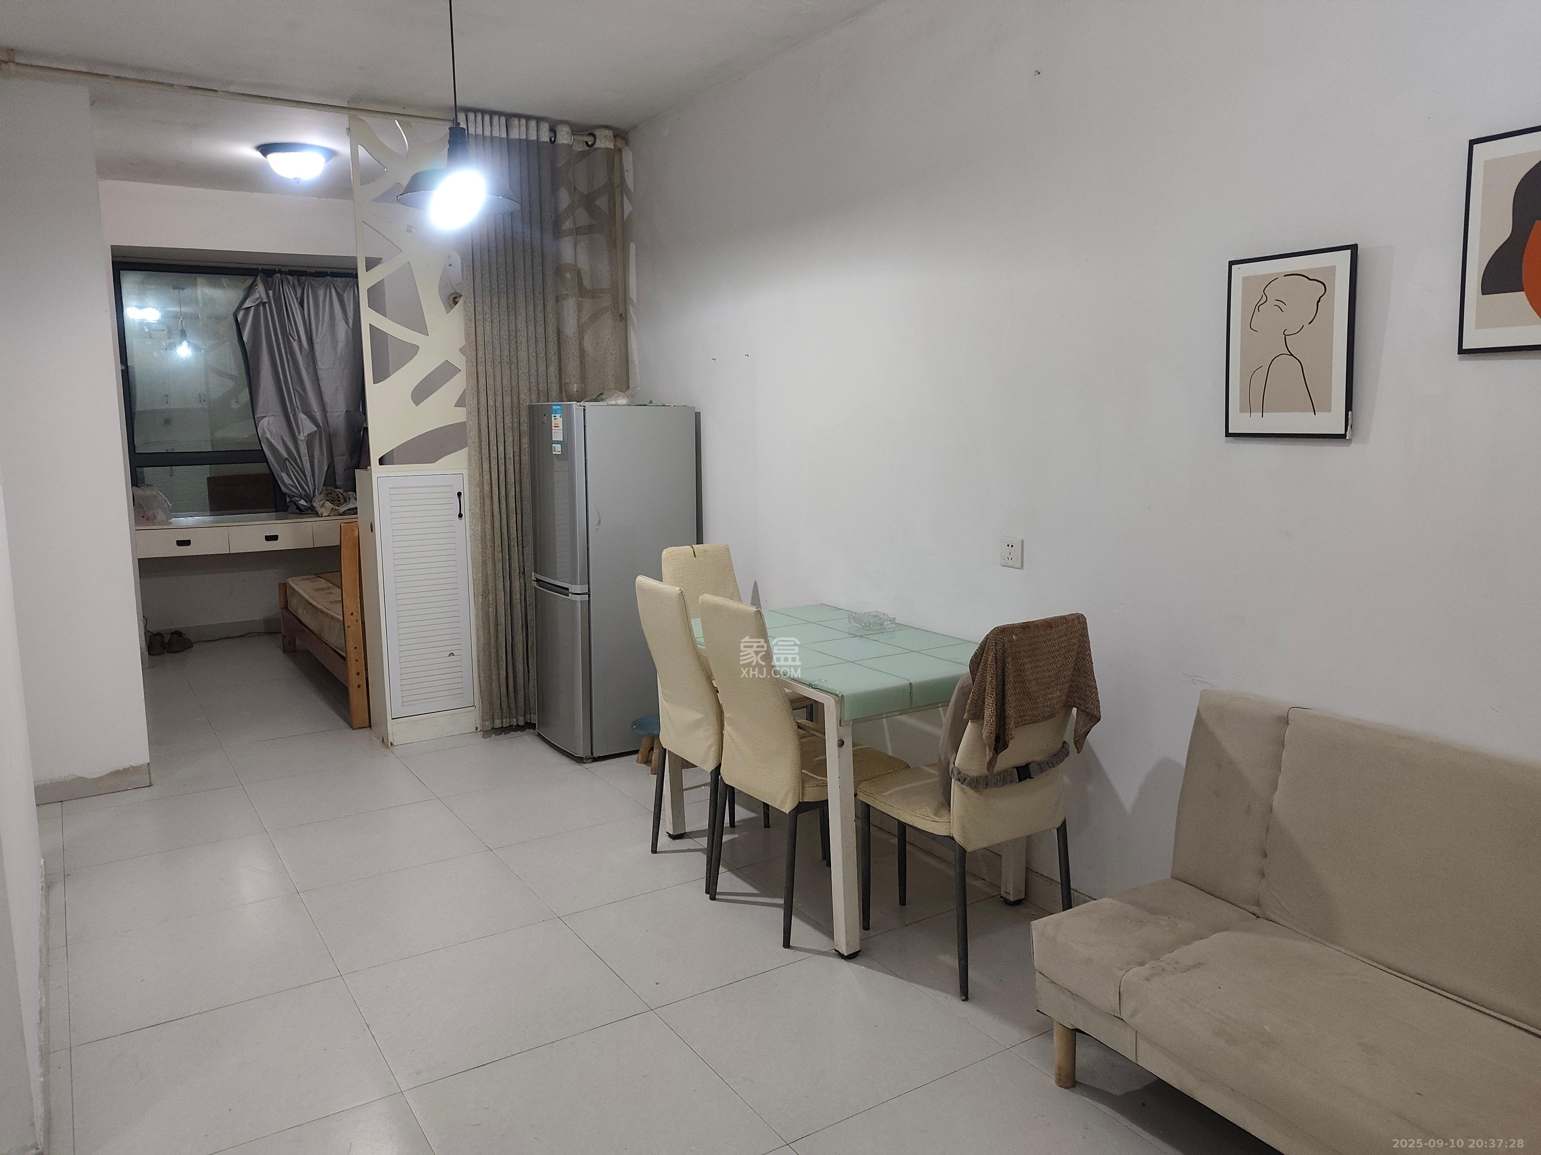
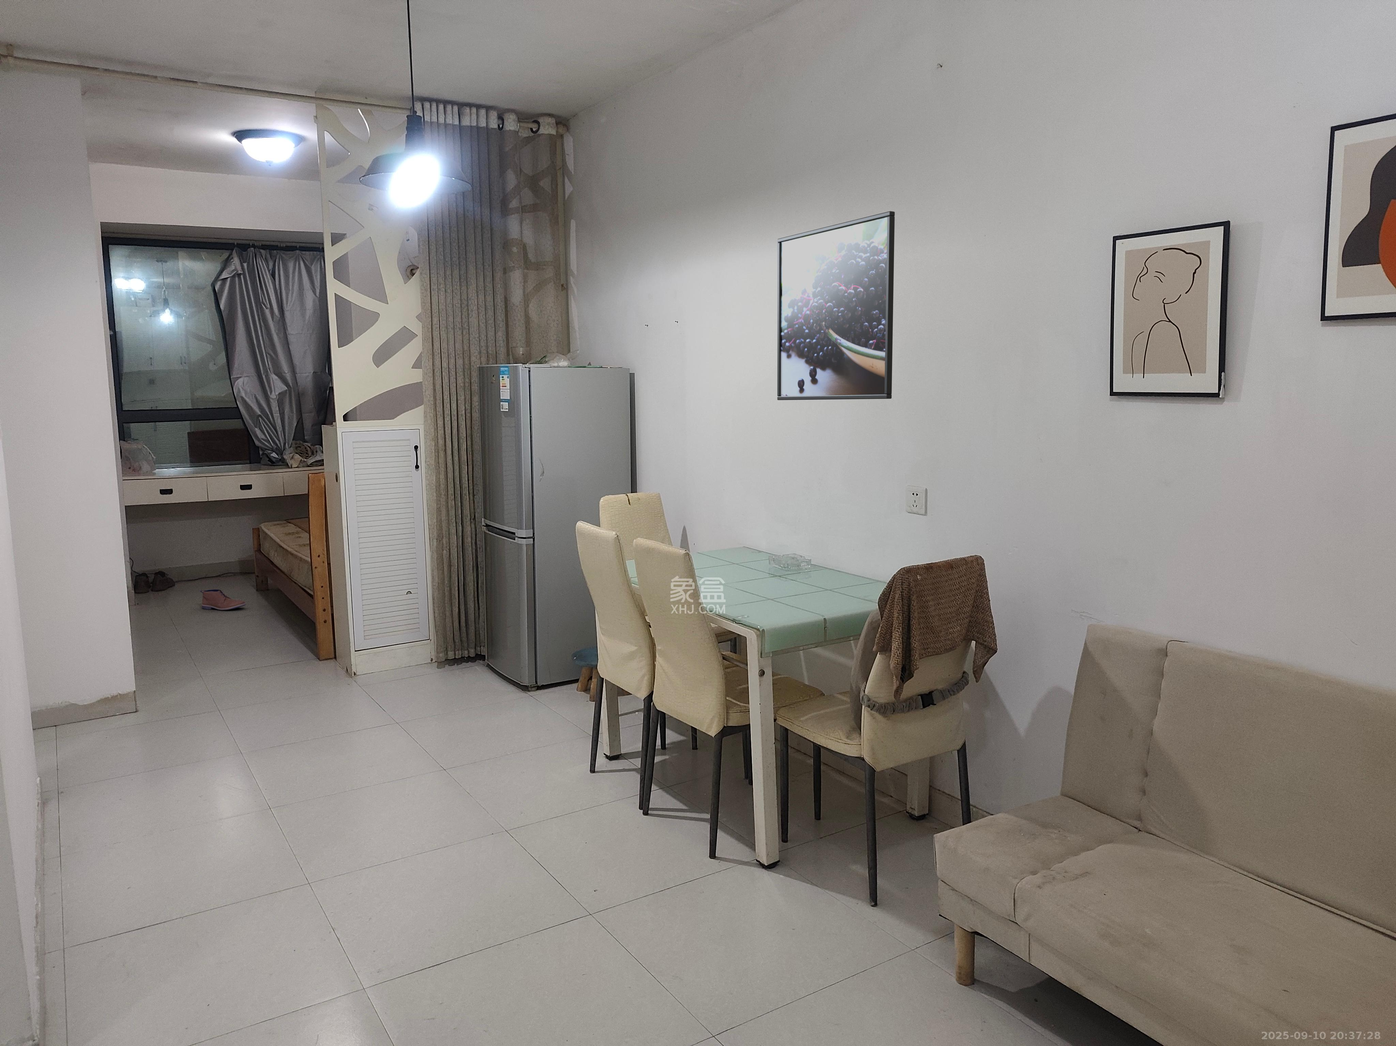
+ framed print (831, 313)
+ shoe (222, 599)
